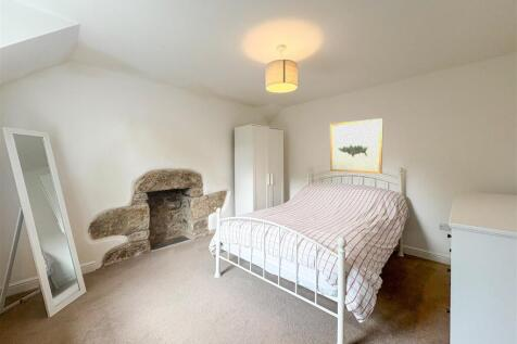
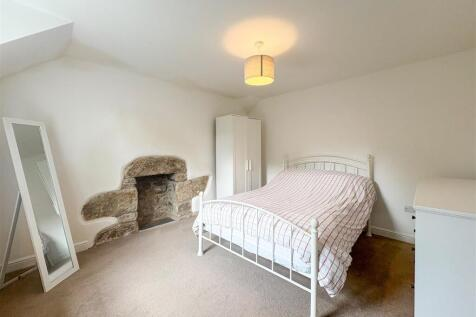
- wall art (354, 146)
